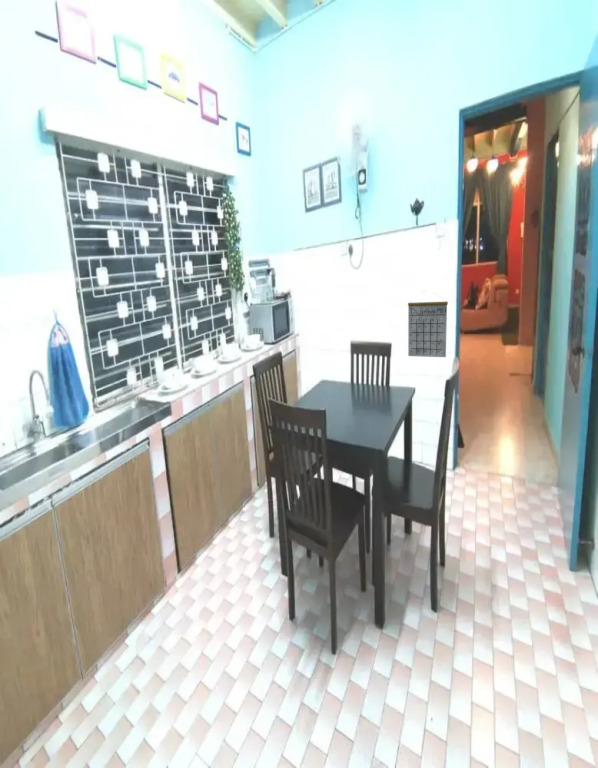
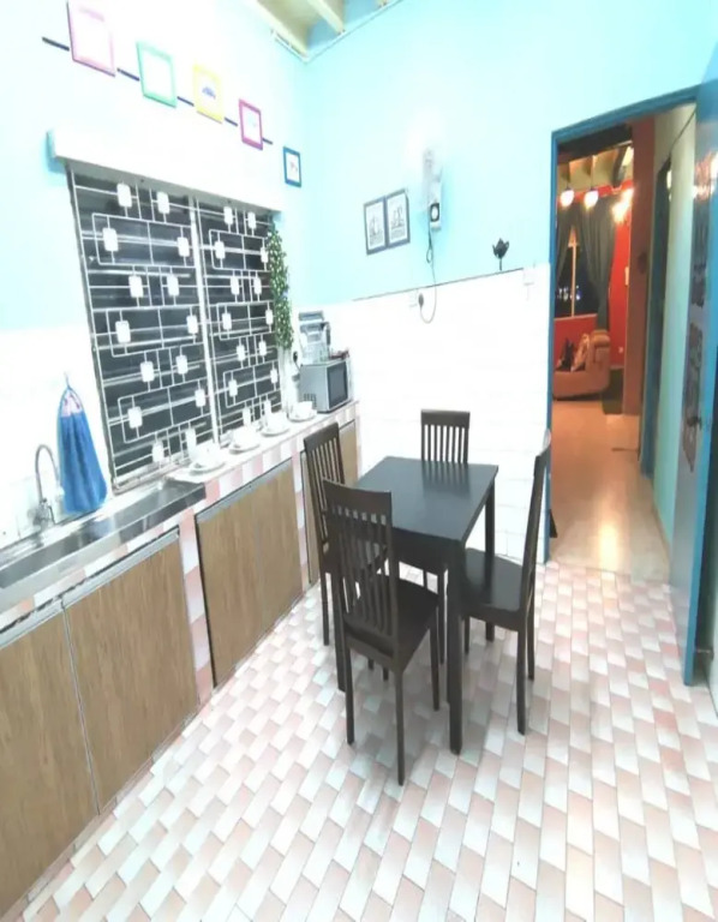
- calendar (427, 323)
